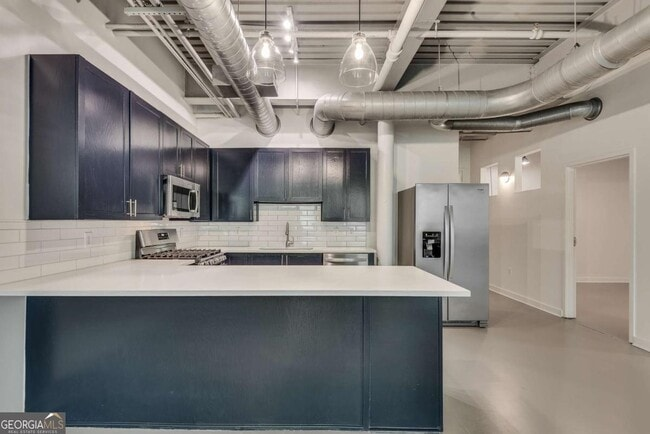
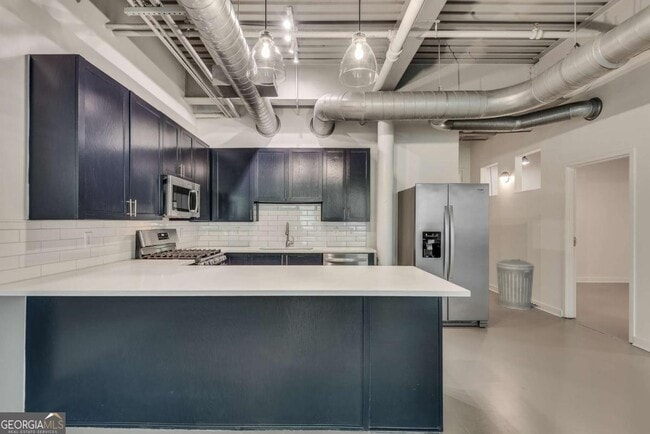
+ trash can (514, 282)
